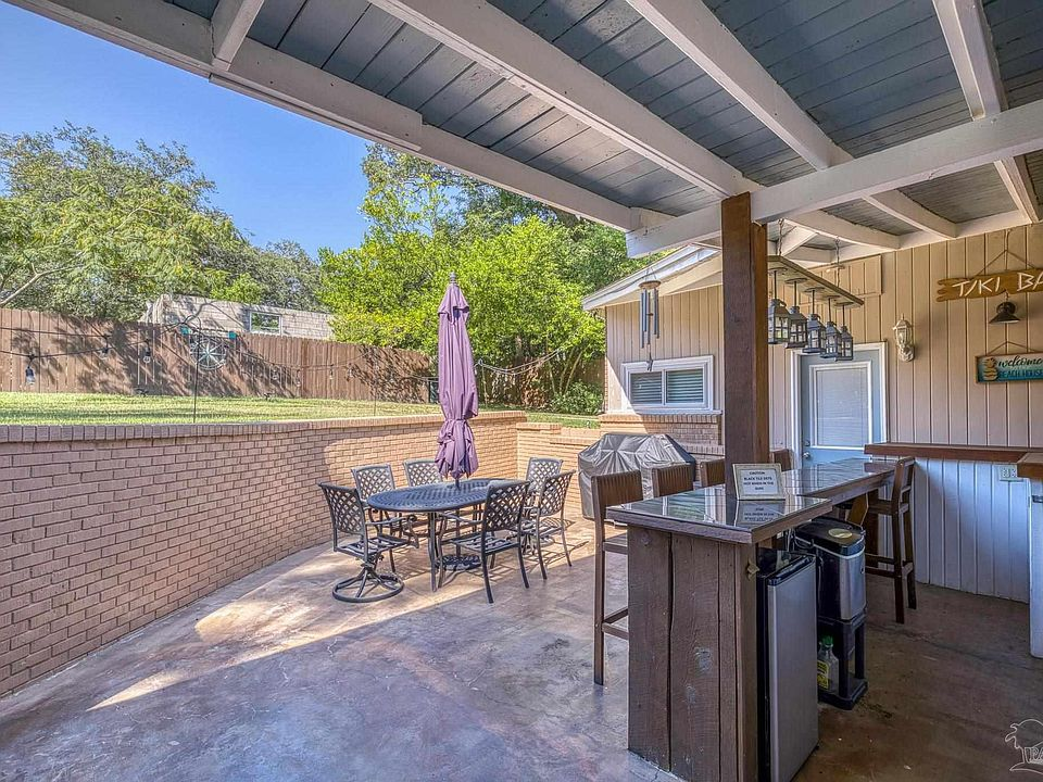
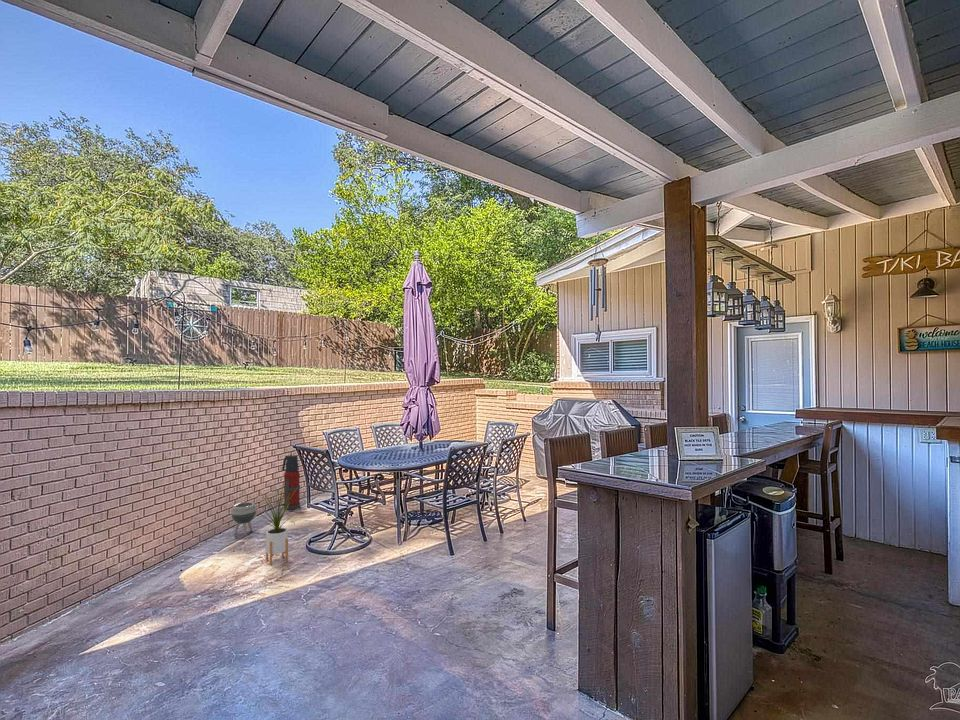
+ planter (243, 518)
+ fire extinguisher (290, 481)
+ house plant (276, 521)
